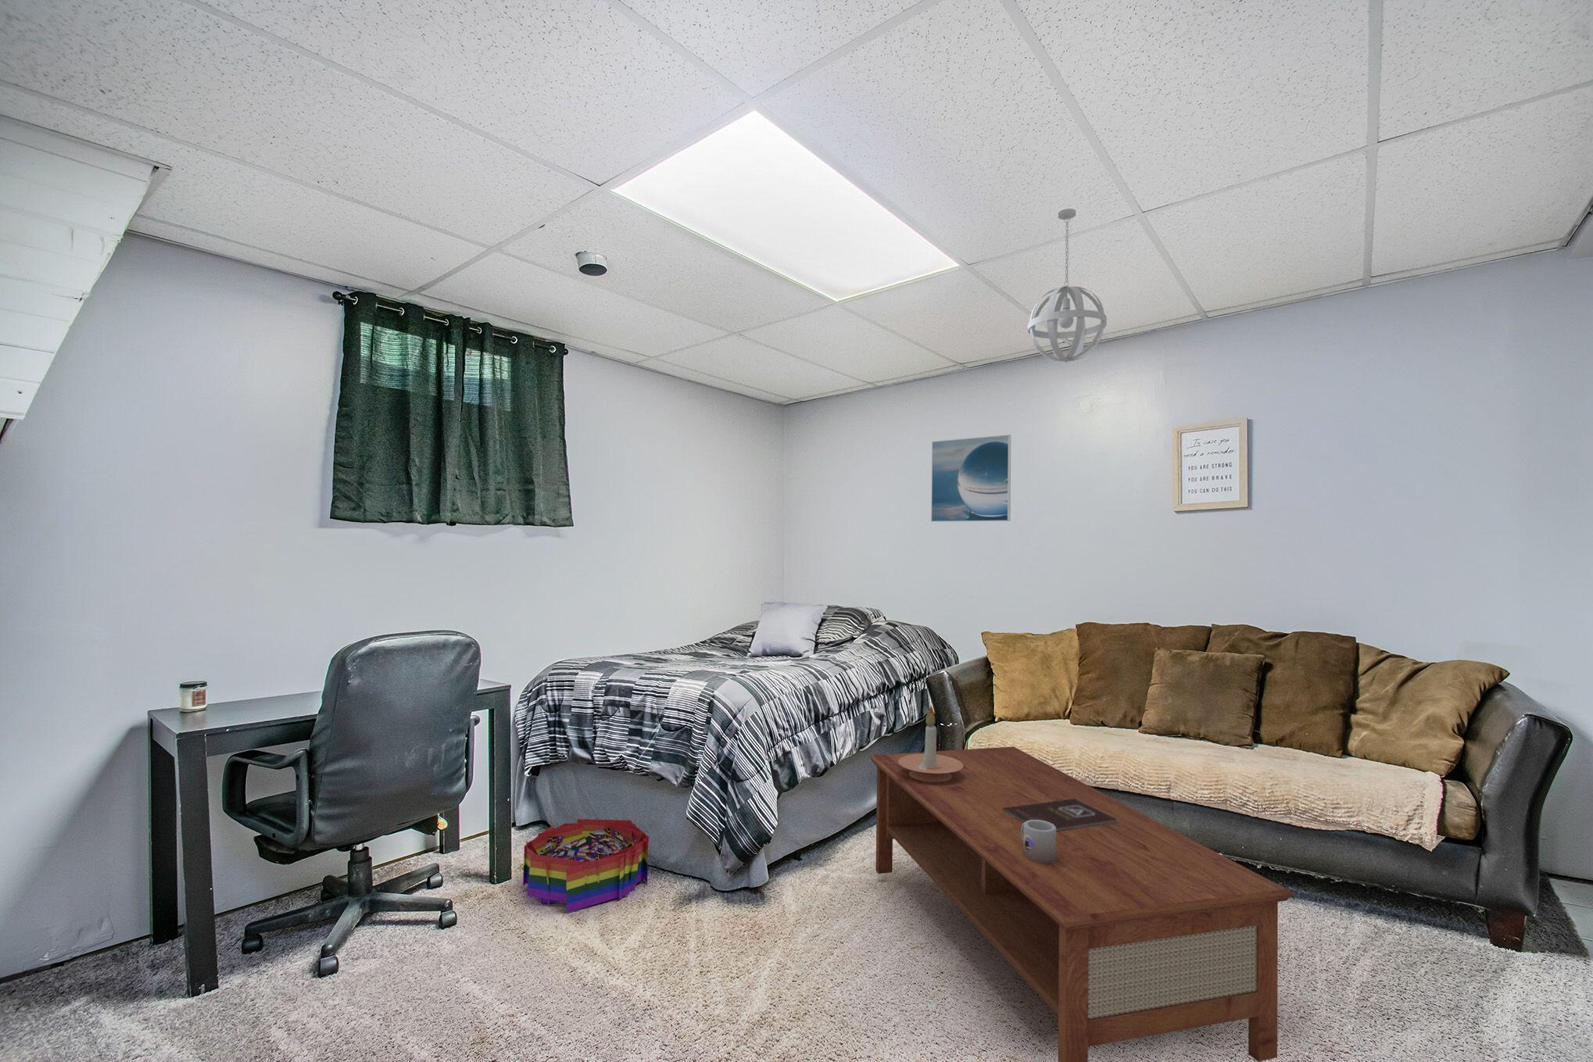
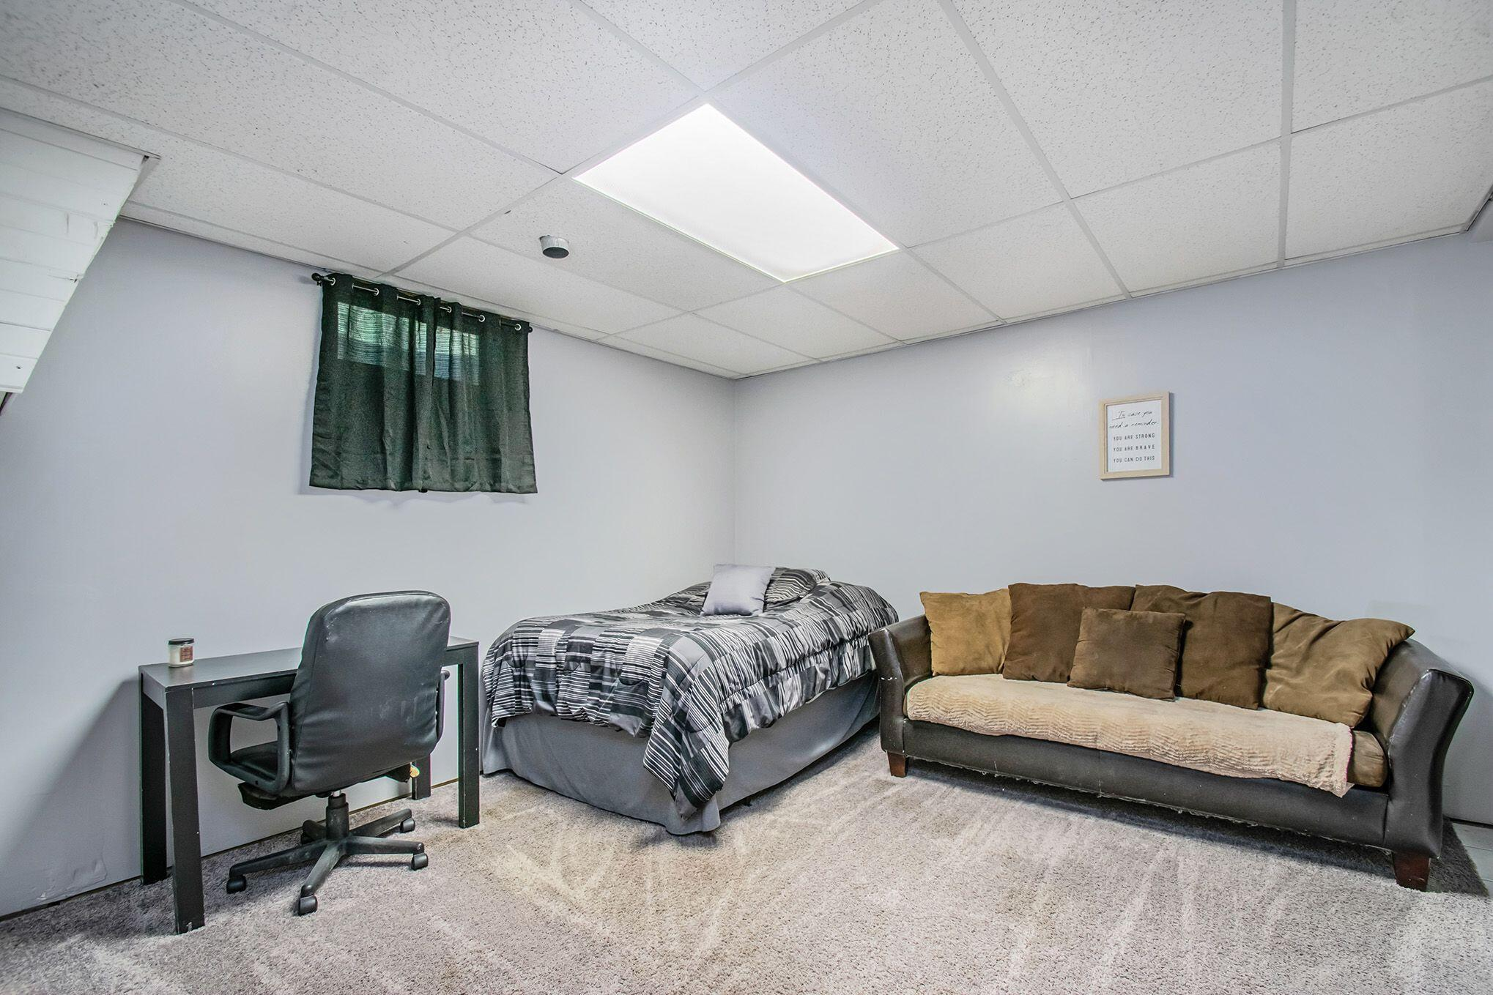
- candle holder (930, 740)
- coffee table (1031, 877)
- book (1058, 814)
- pendant light (1067, 287)
- mug (1035, 837)
- storage bin (584, 858)
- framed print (970, 480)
